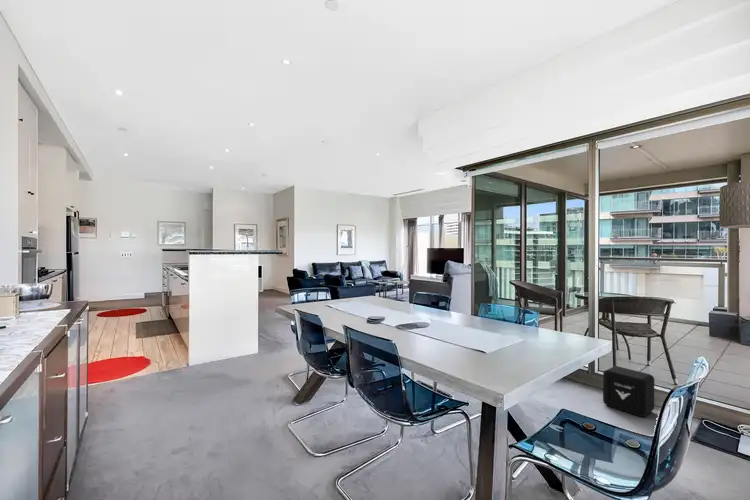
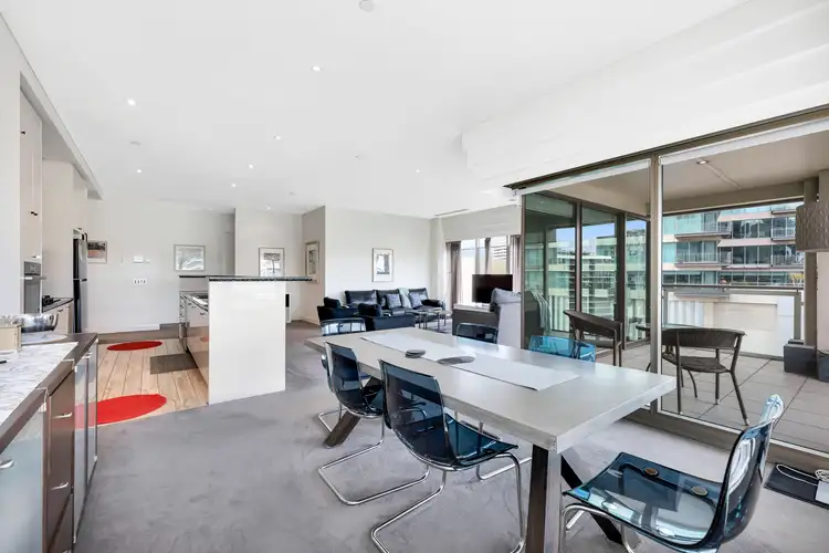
- air purifier (627, 390)
